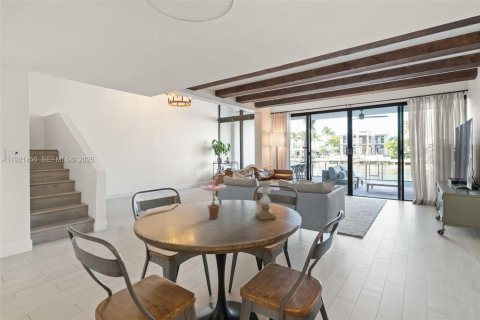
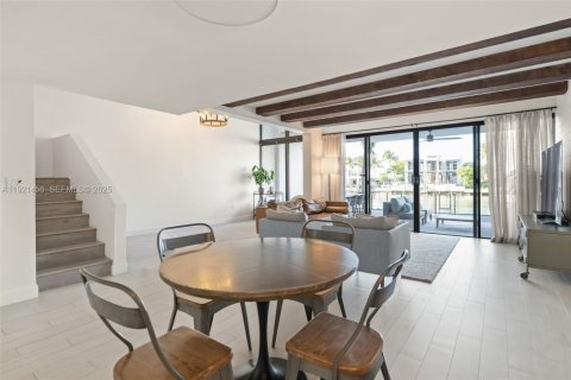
- candle holder (265, 199)
- flower (213, 193)
